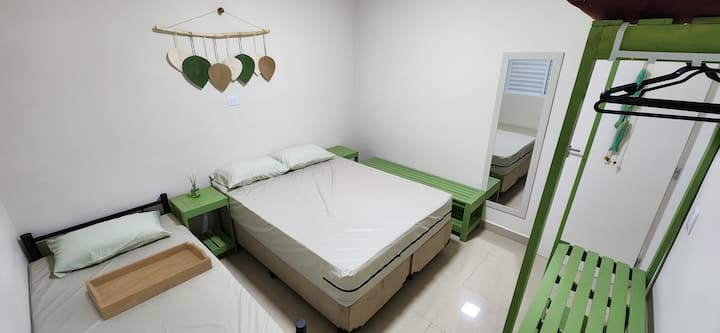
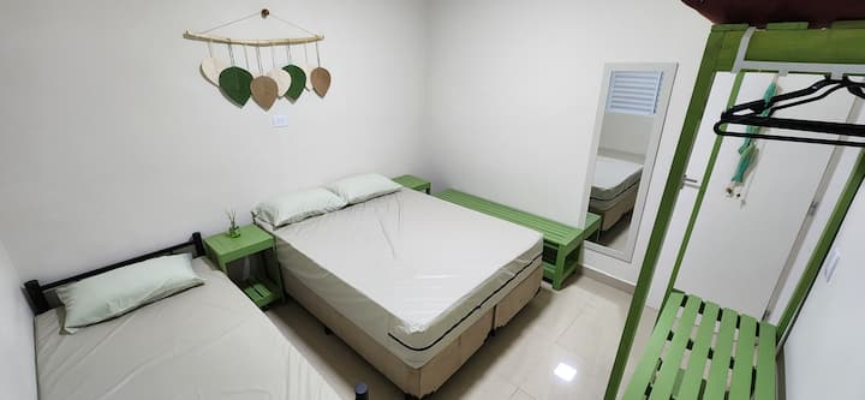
- serving tray (152, 272)
